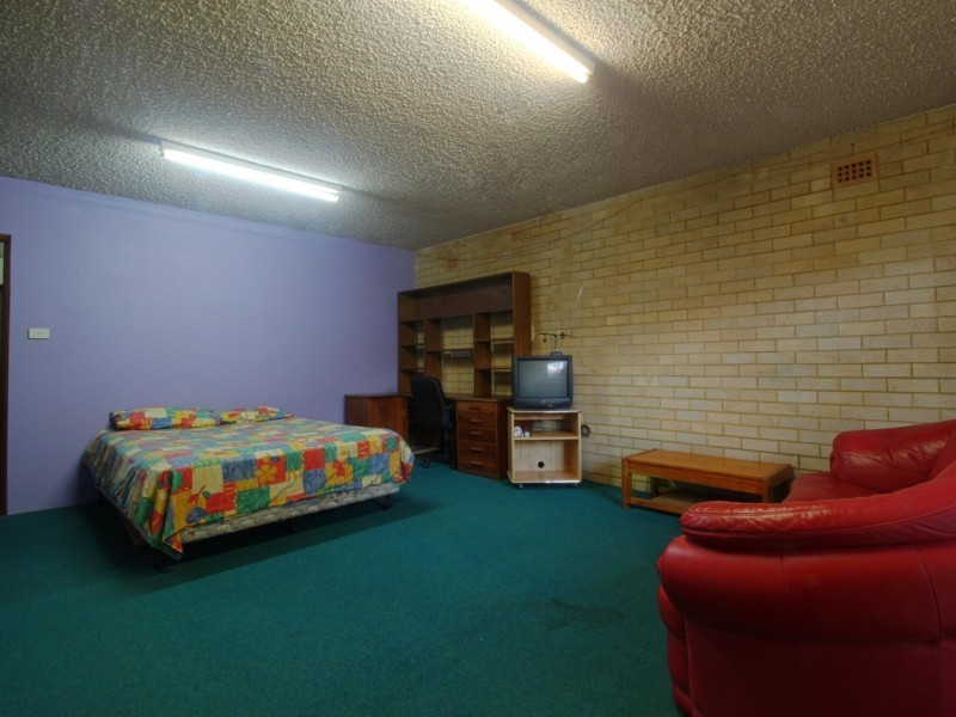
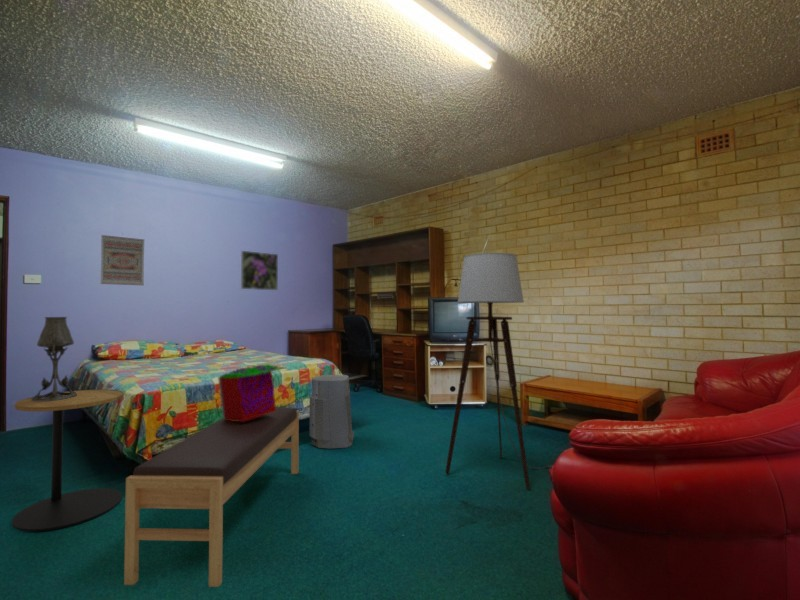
+ table lamp (55, 356)
+ bench (233, 472)
+ wall art (123, 261)
+ air purifier (331, 409)
+ decorative box (254, 393)
+ floor lamp (506, 361)
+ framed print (259, 271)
+ side table (61, 452)
